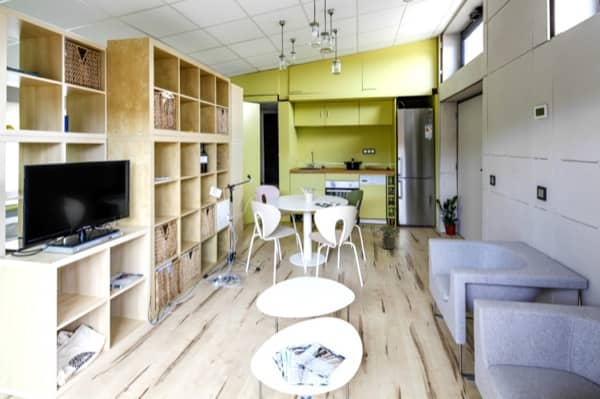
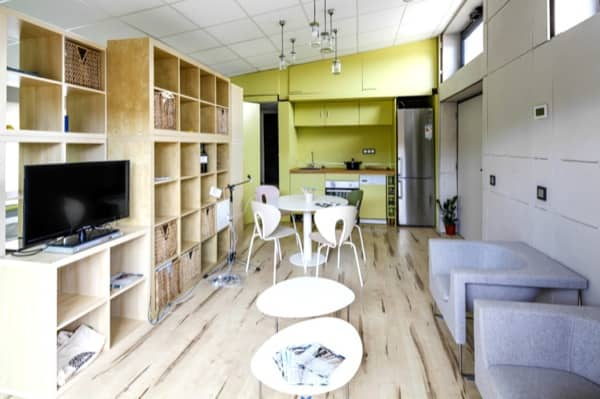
- potted plant (387, 235)
